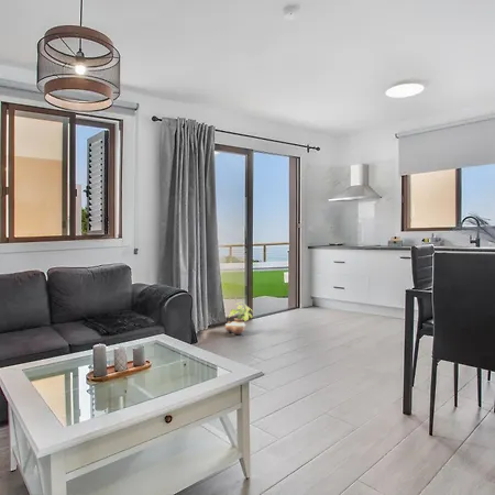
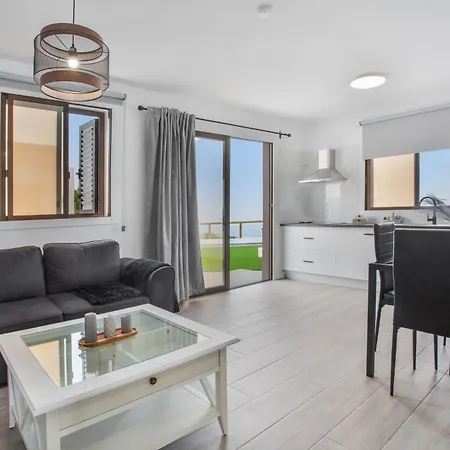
- potted plant (239, 318)
